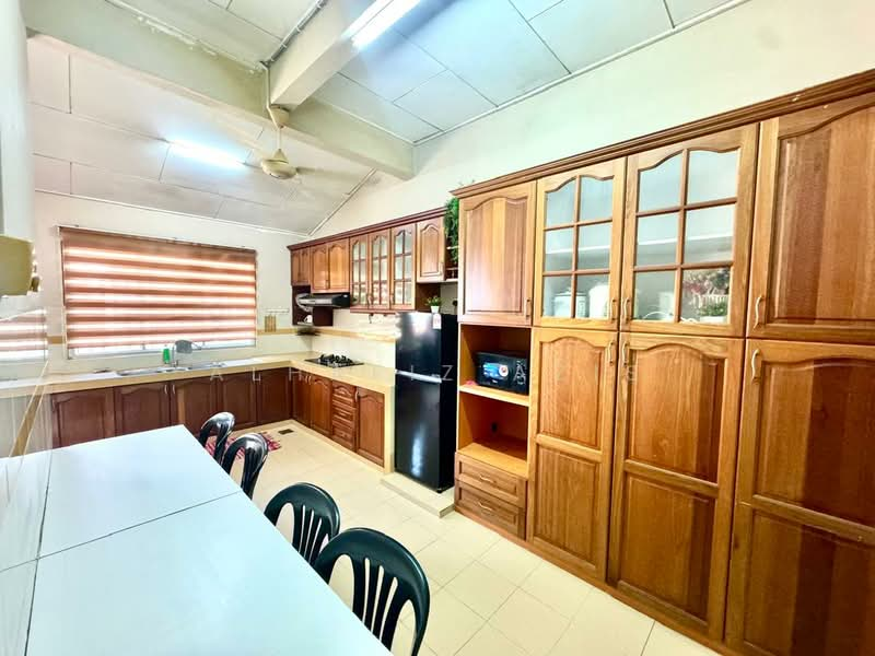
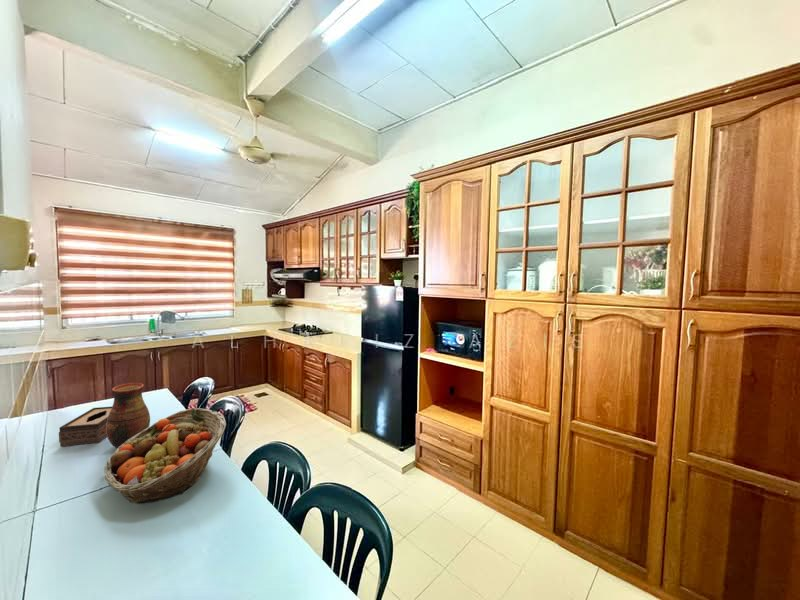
+ tissue box (96, 424)
+ fruit basket (169, 451)
+ vase (128, 415)
